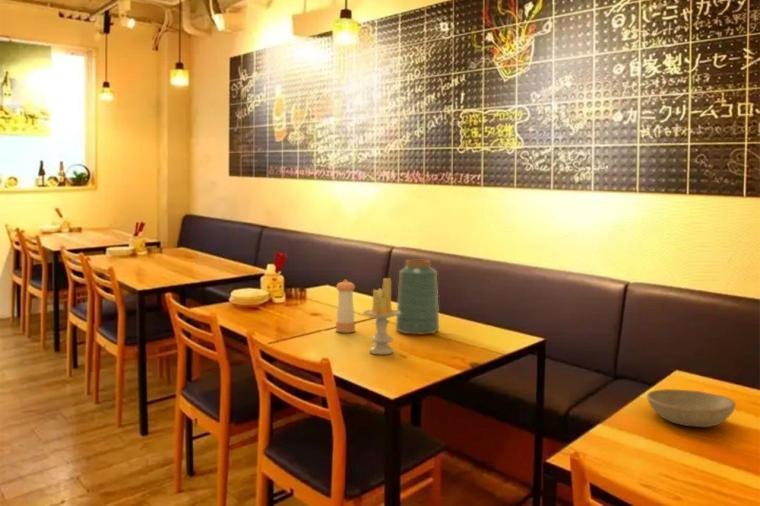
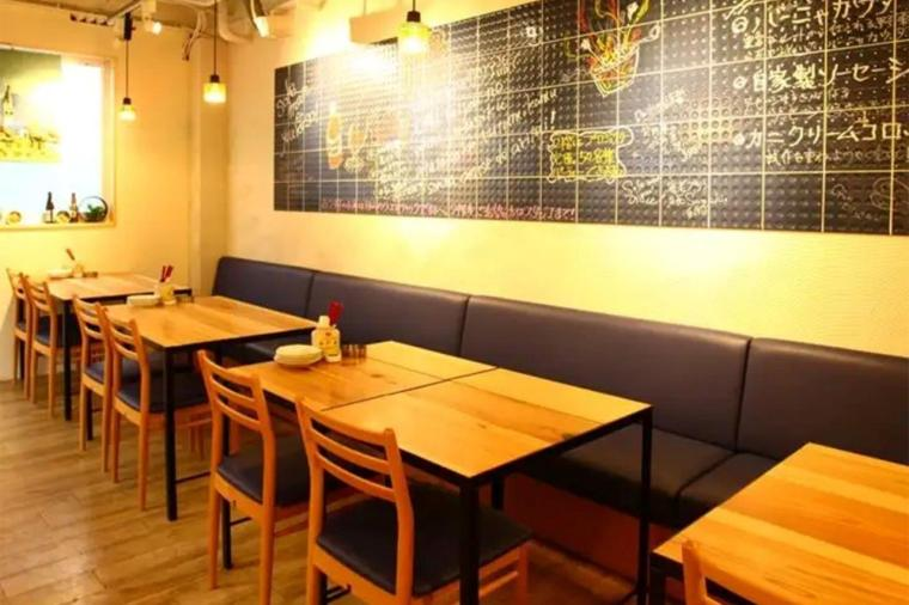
- bowl (689, 409)
- pepper shaker (345, 305)
- vase (417, 295)
- candle (381, 314)
